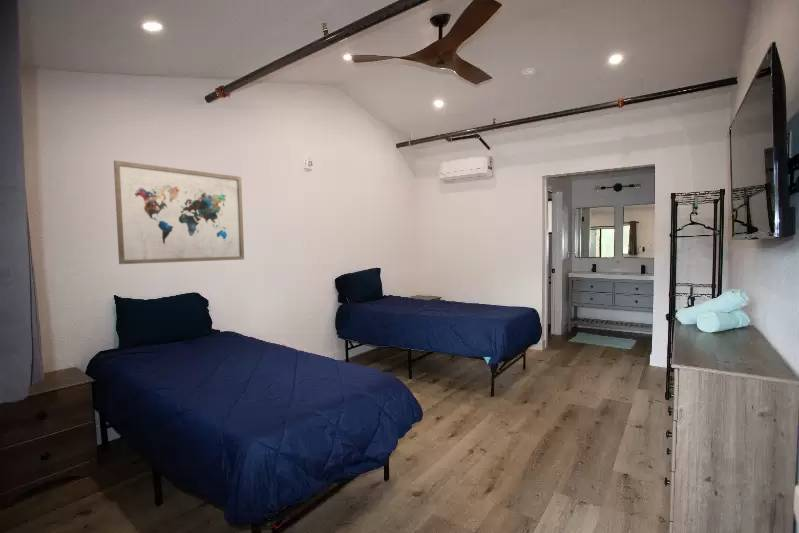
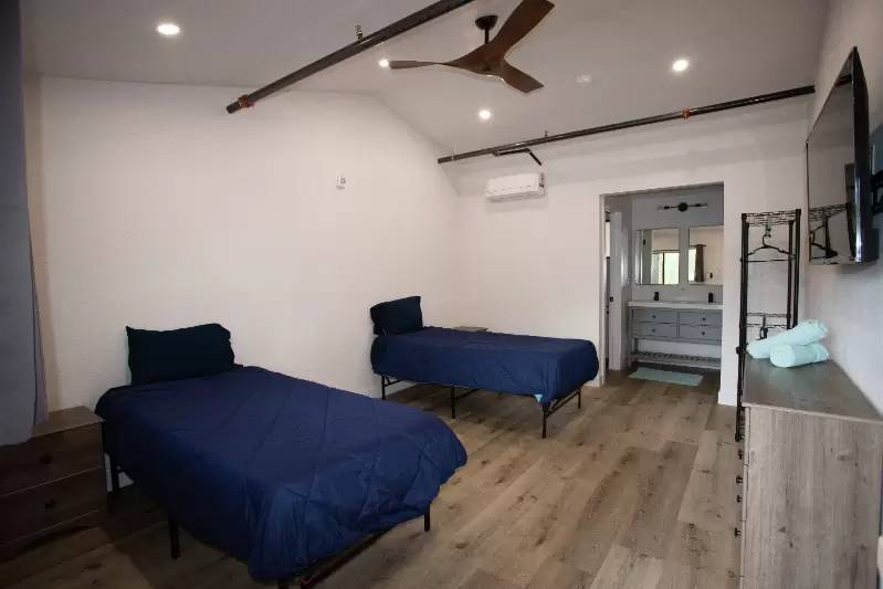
- wall art (186, 215)
